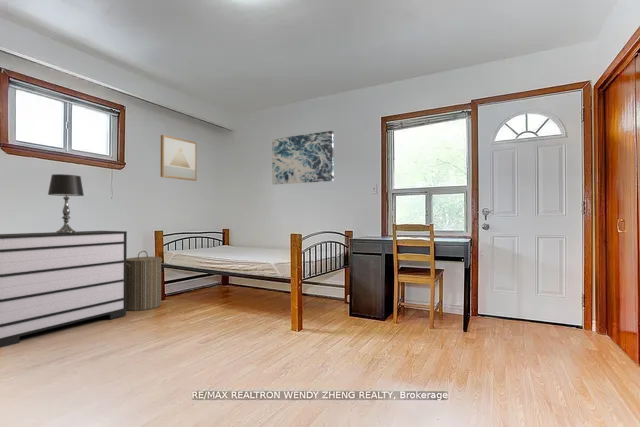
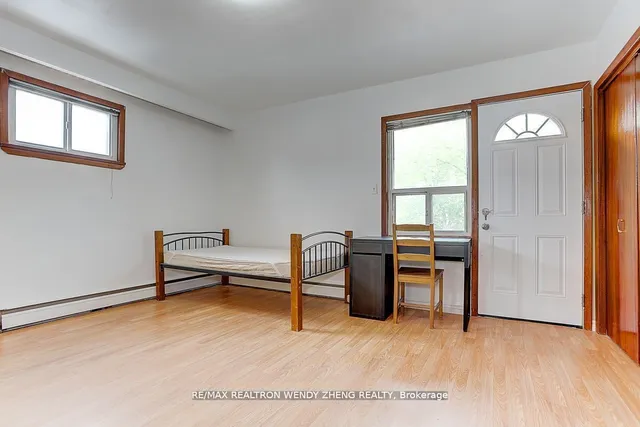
- laundry hamper (143, 278)
- table lamp (66, 204)
- wall art (179, 158)
- dresser (57, 279)
- wall art (301, 159)
